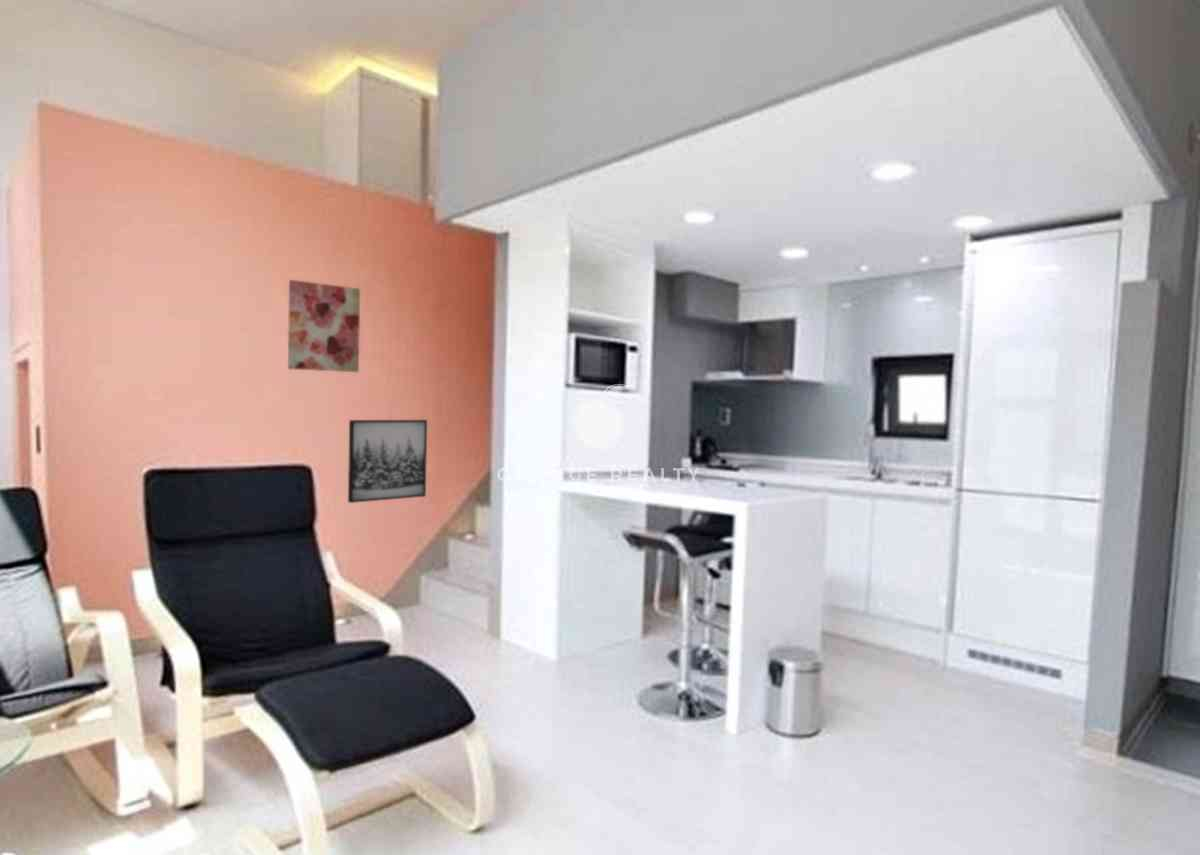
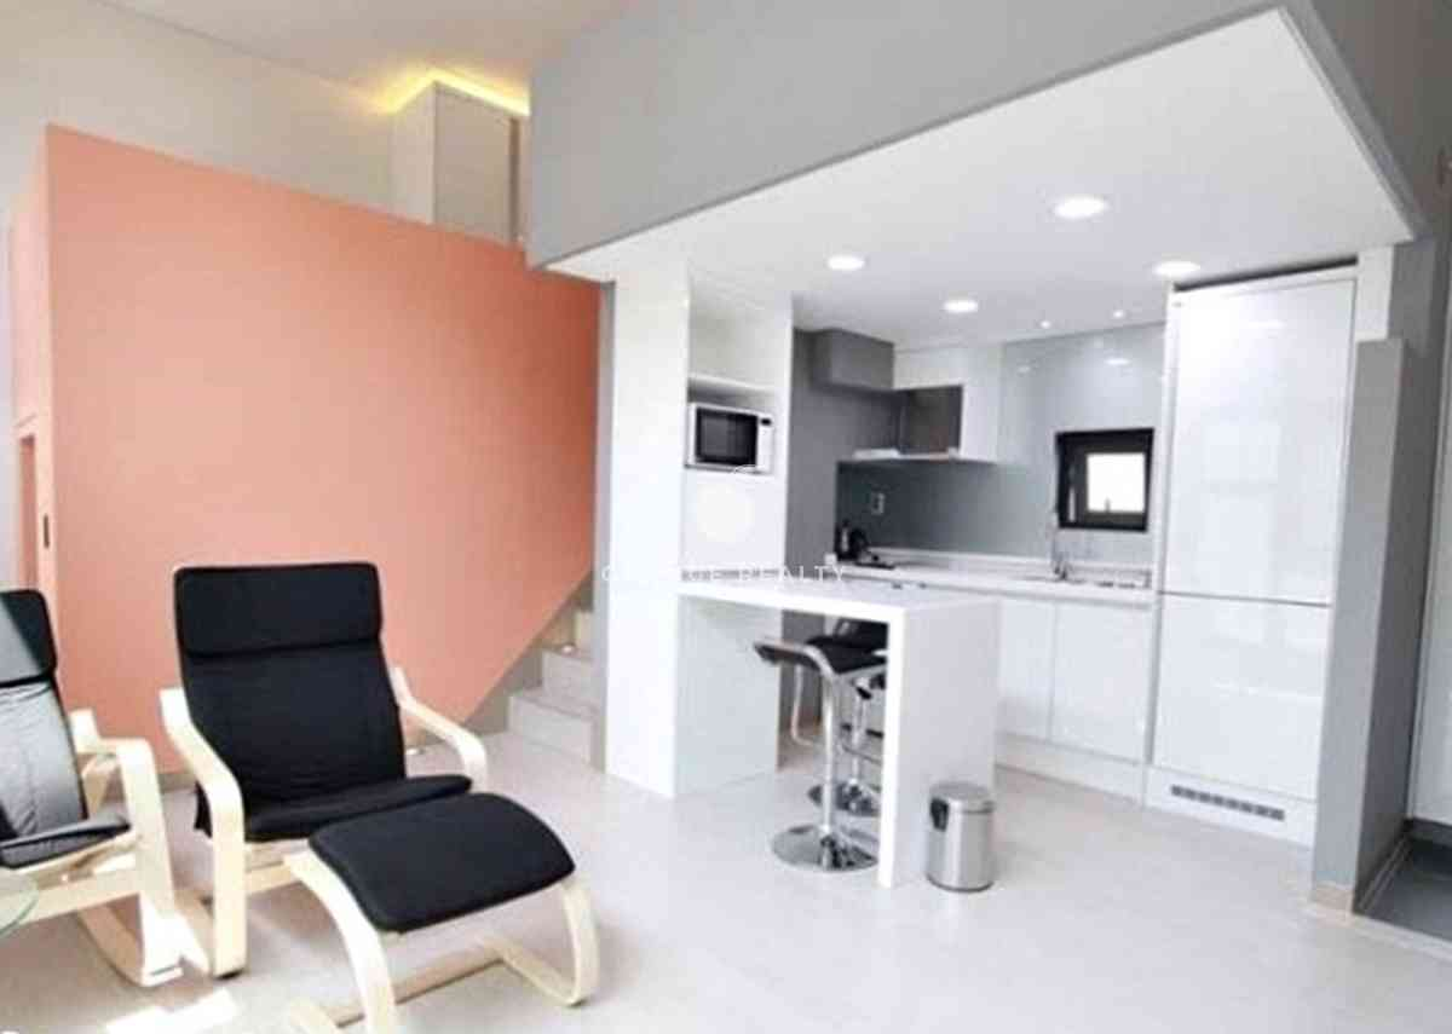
- wall art (388, 459)
- wall art (325, 327)
